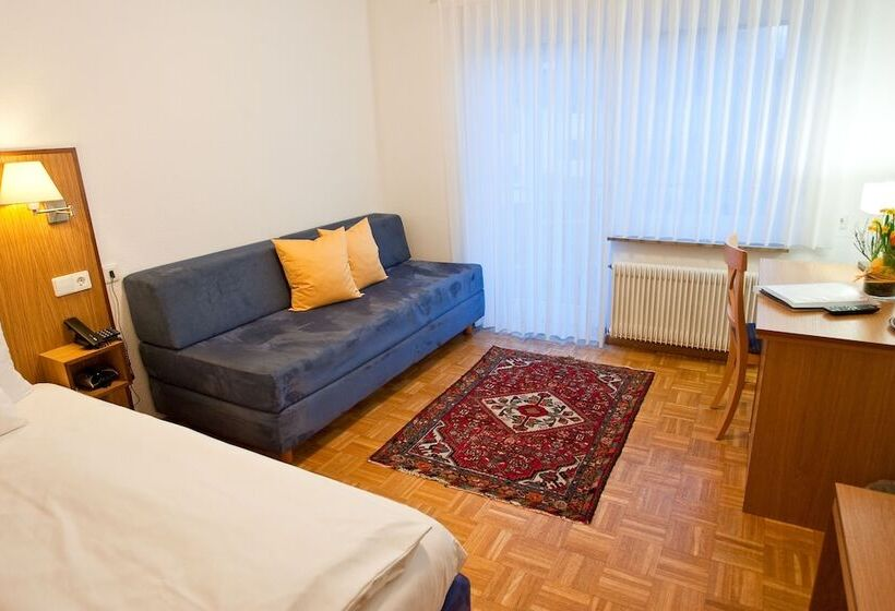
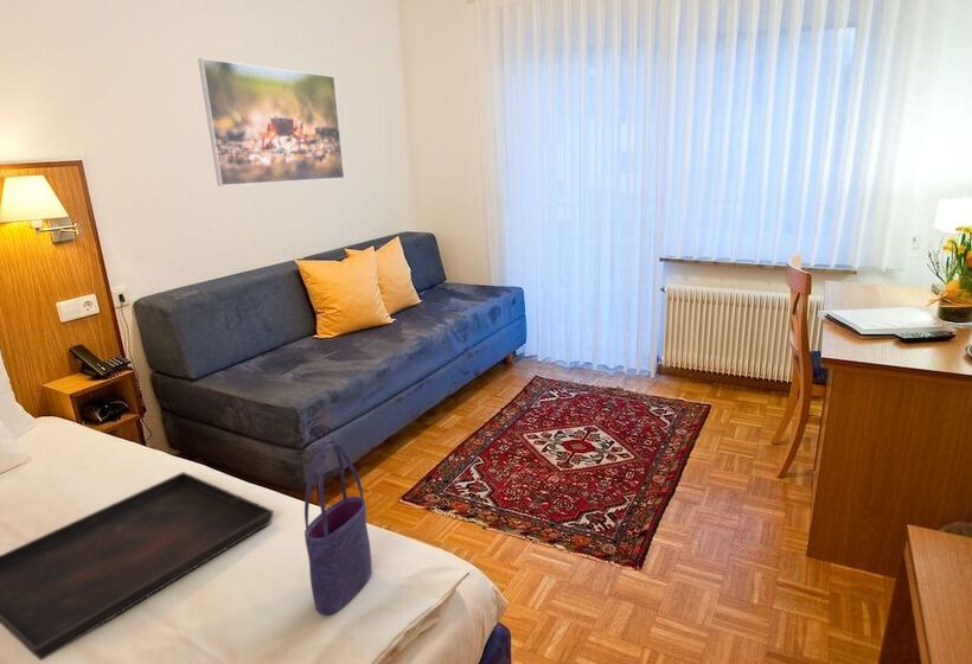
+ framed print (281, 126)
+ tote bag (335, 518)
+ serving tray (127, 547)
